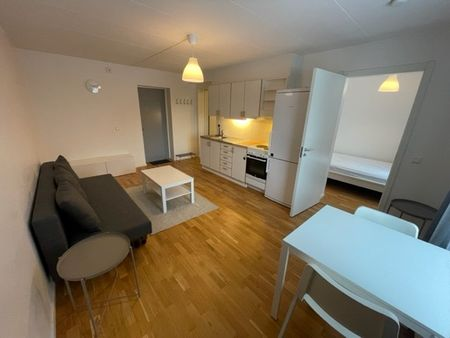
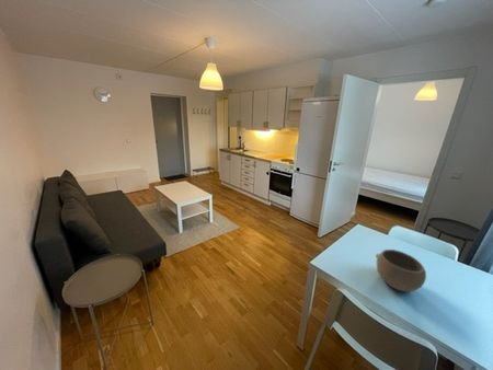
+ bowl (398, 270)
